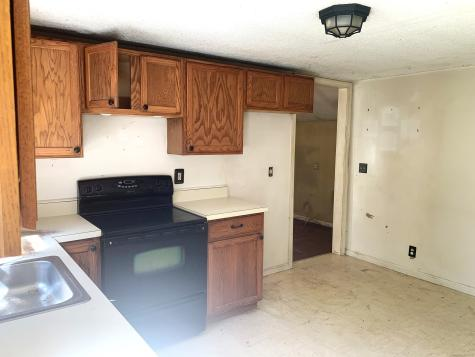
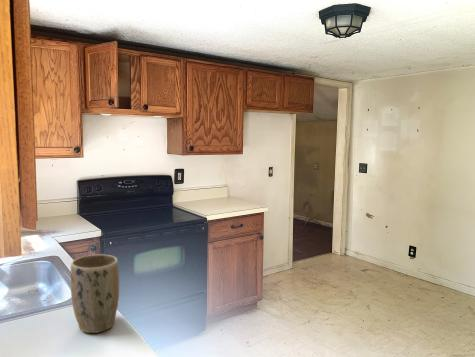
+ plant pot (95, 293)
